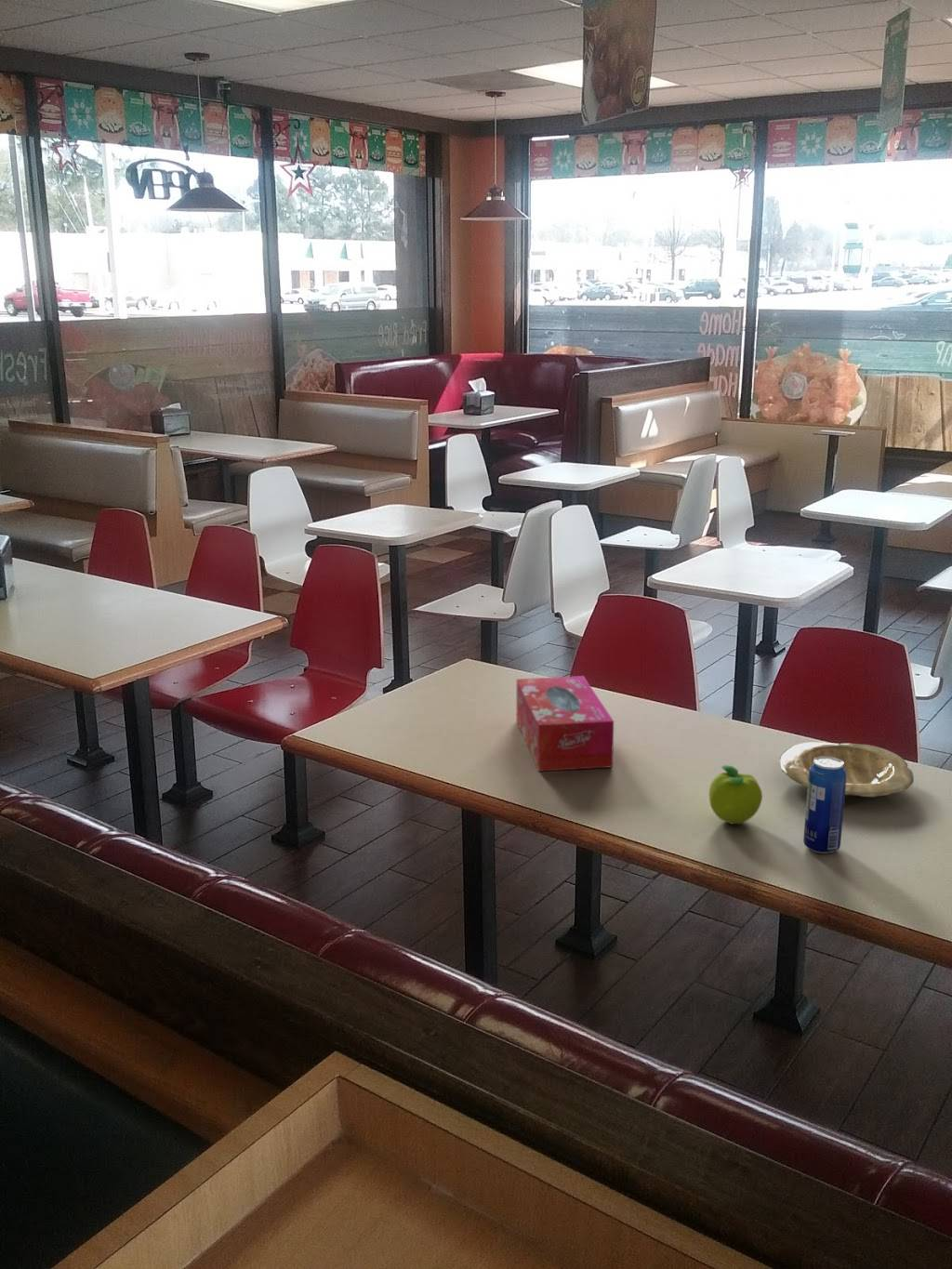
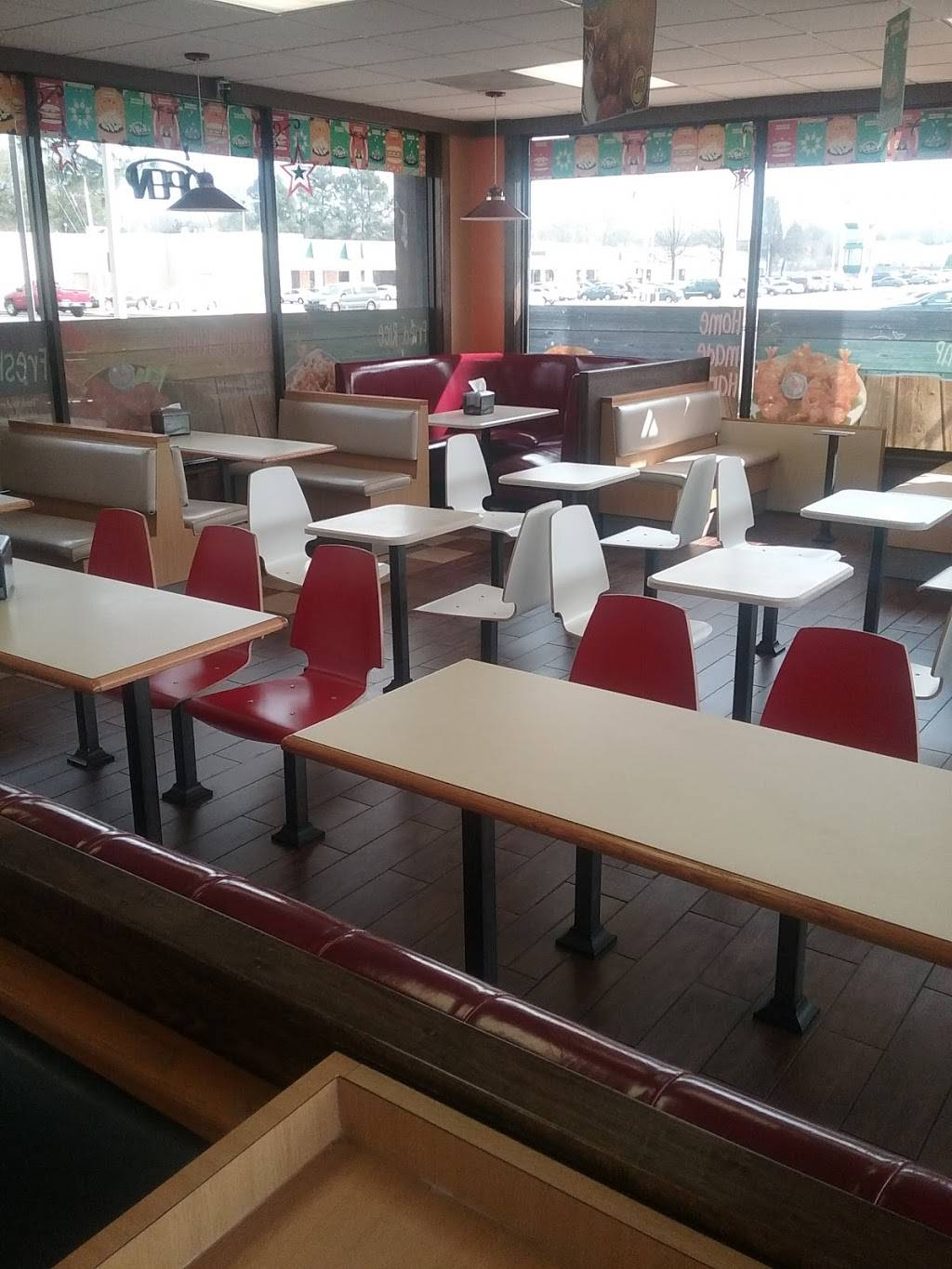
- fruit (735, 796)
- plate (847, 773)
- tissue box (562, 720)
- beverage can (825, 804)
